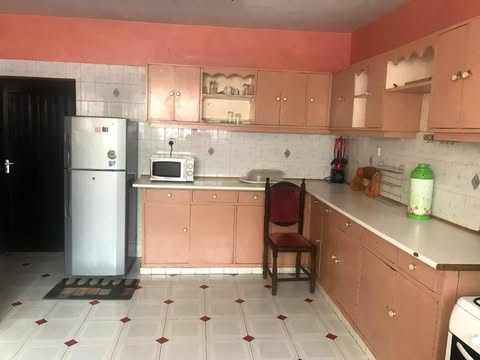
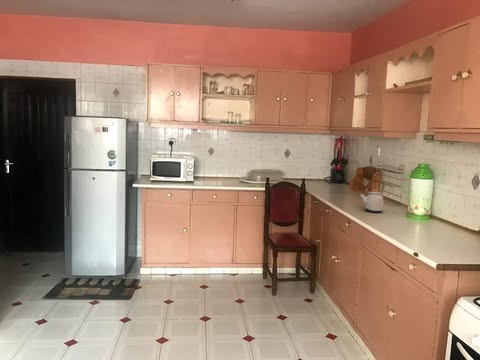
+ kettle (371, 196)
